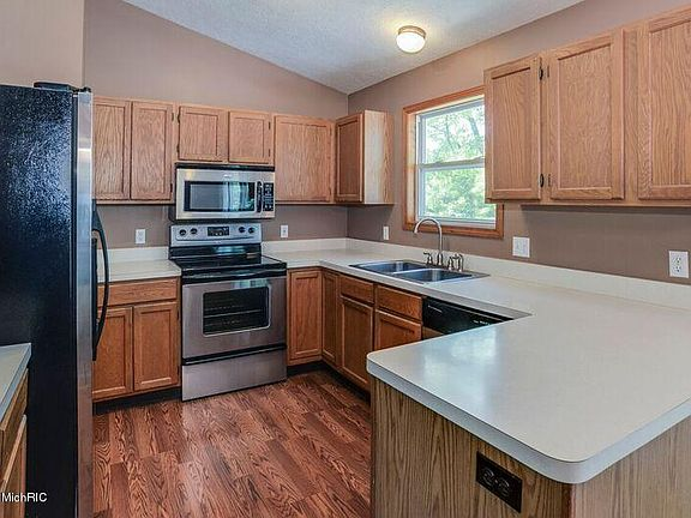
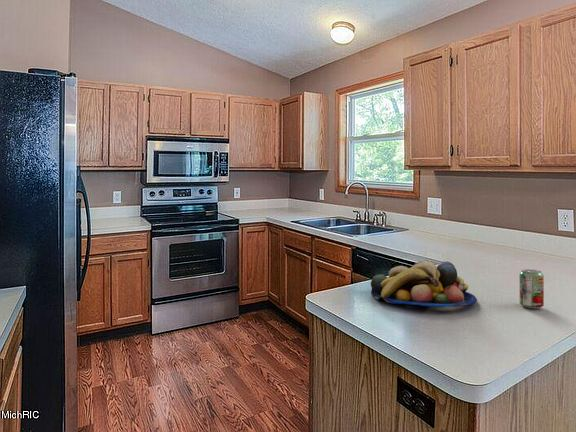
+ beverage can (531, 288)
+ fruit bowl (422, 278)
